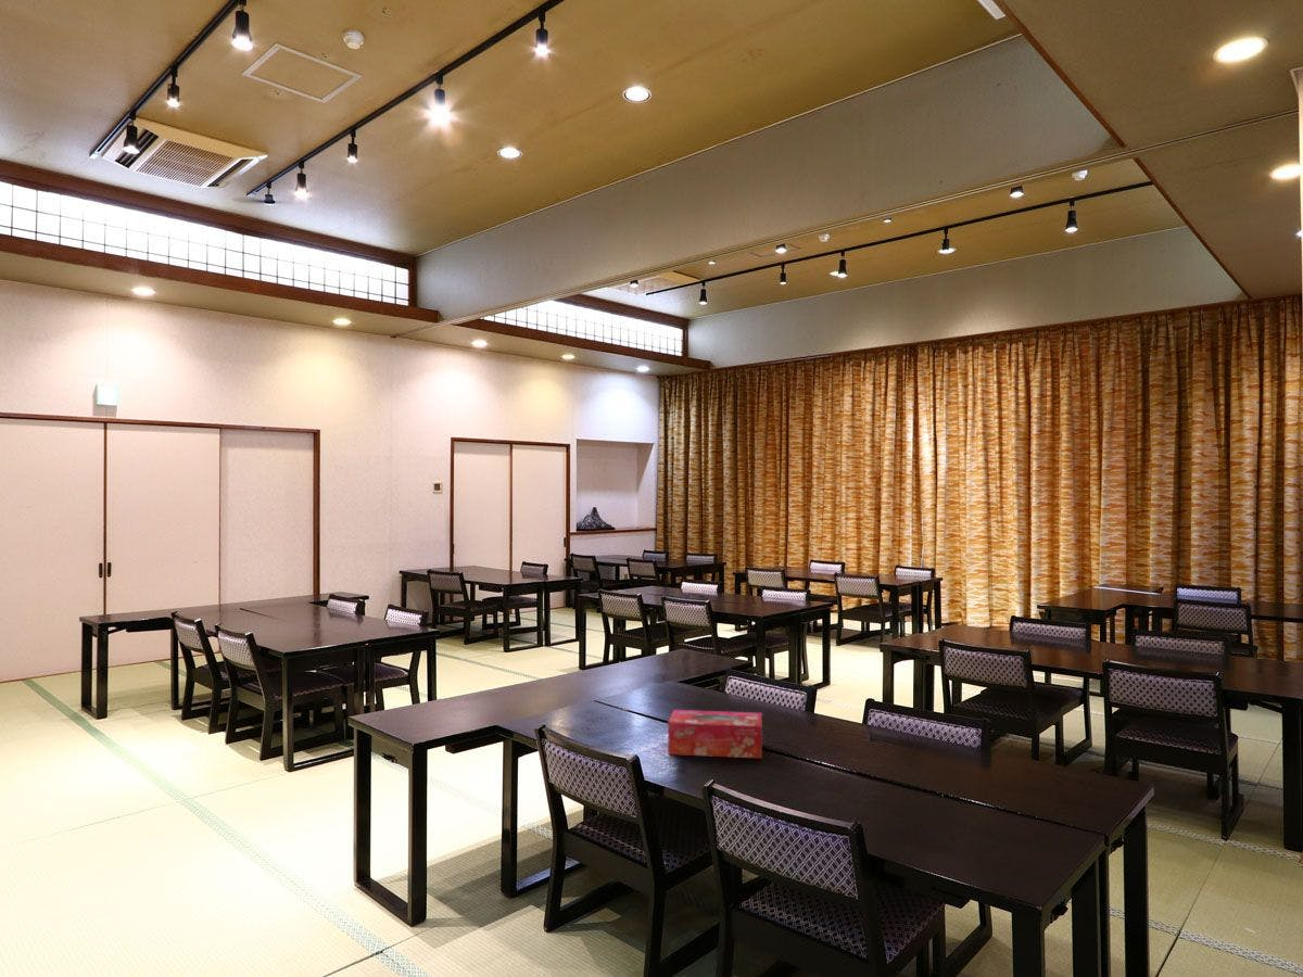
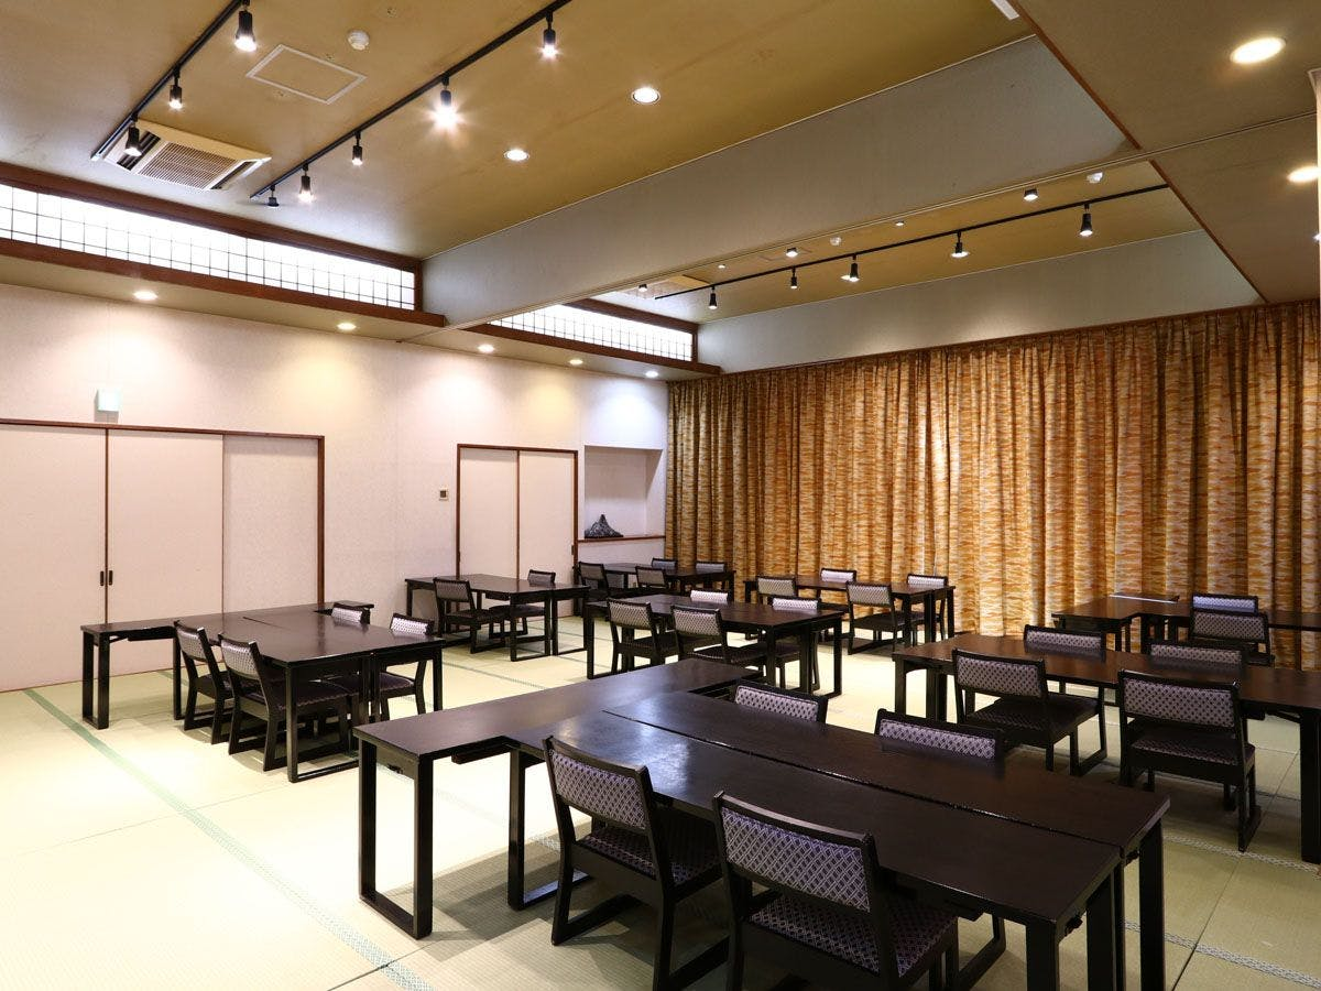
- tissue box (716, 733)
